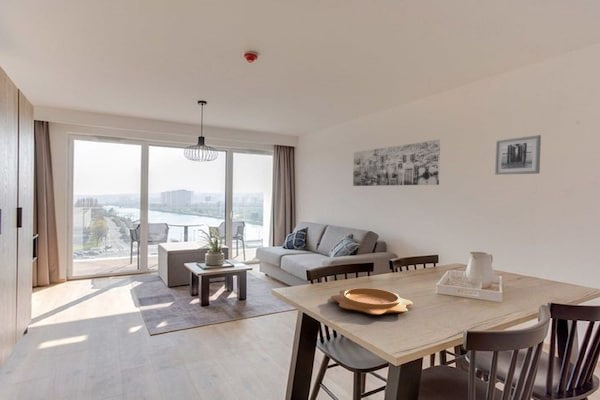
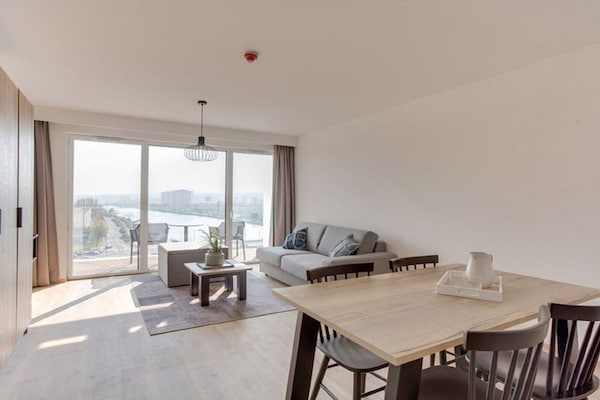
- wall art (516, 156)
- decorative bowl (370, 300)
- wall art (390, 166)
